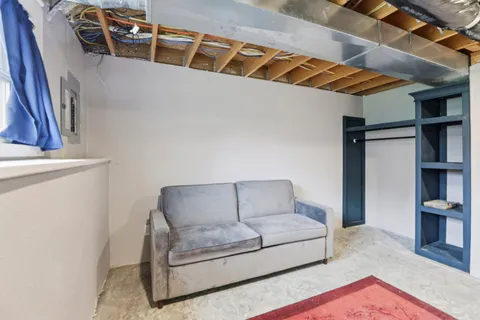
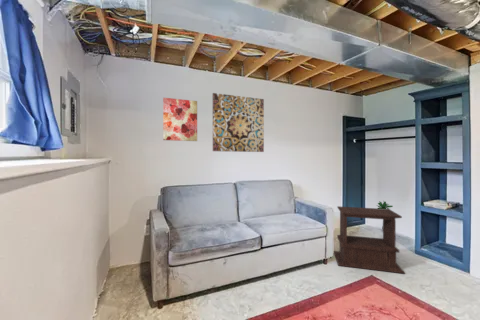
+ wall art (180, 120)
+ side table (365, 237)
+ palm tree (383, 208)
+ wall art (239, 124)
